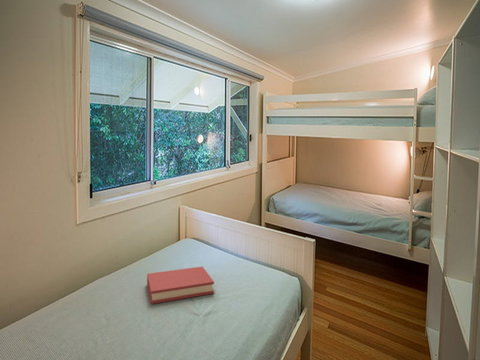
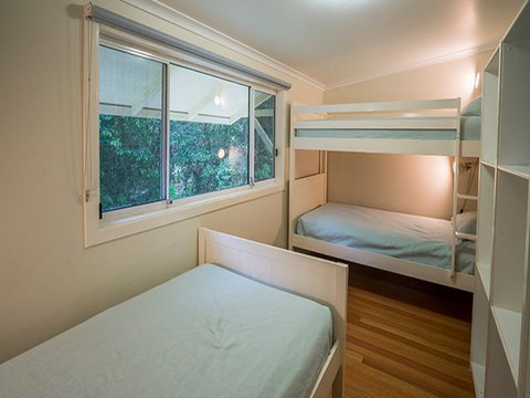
- hardback book (179, 283)
